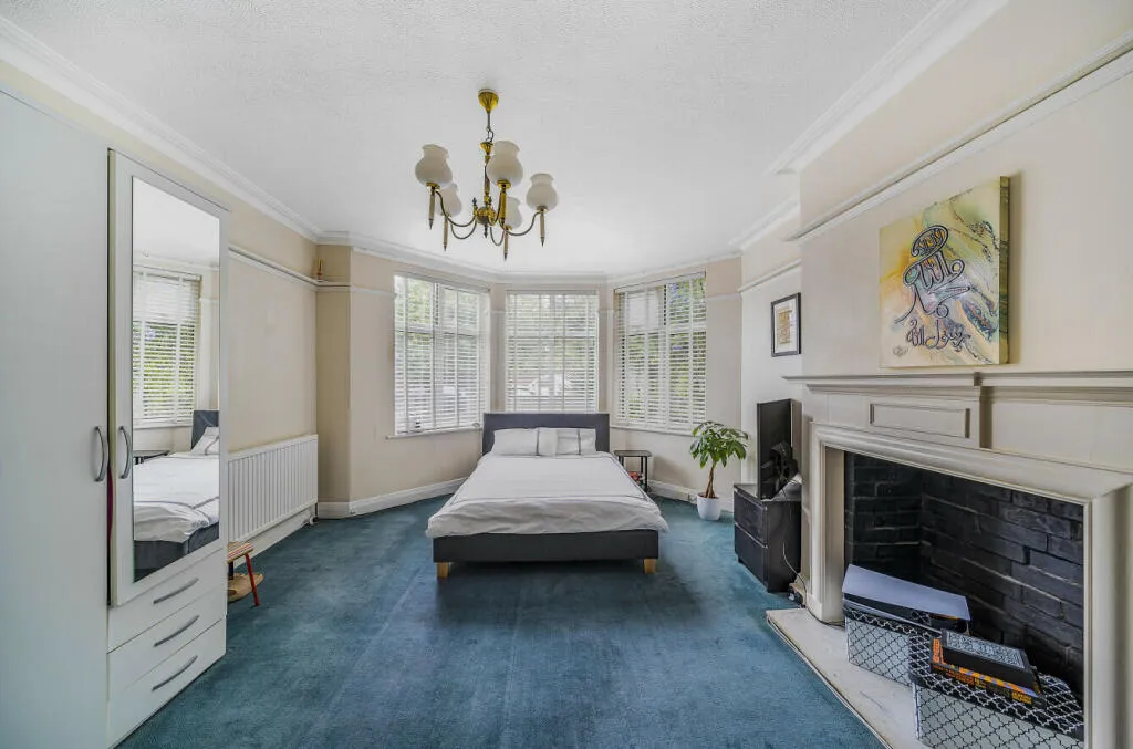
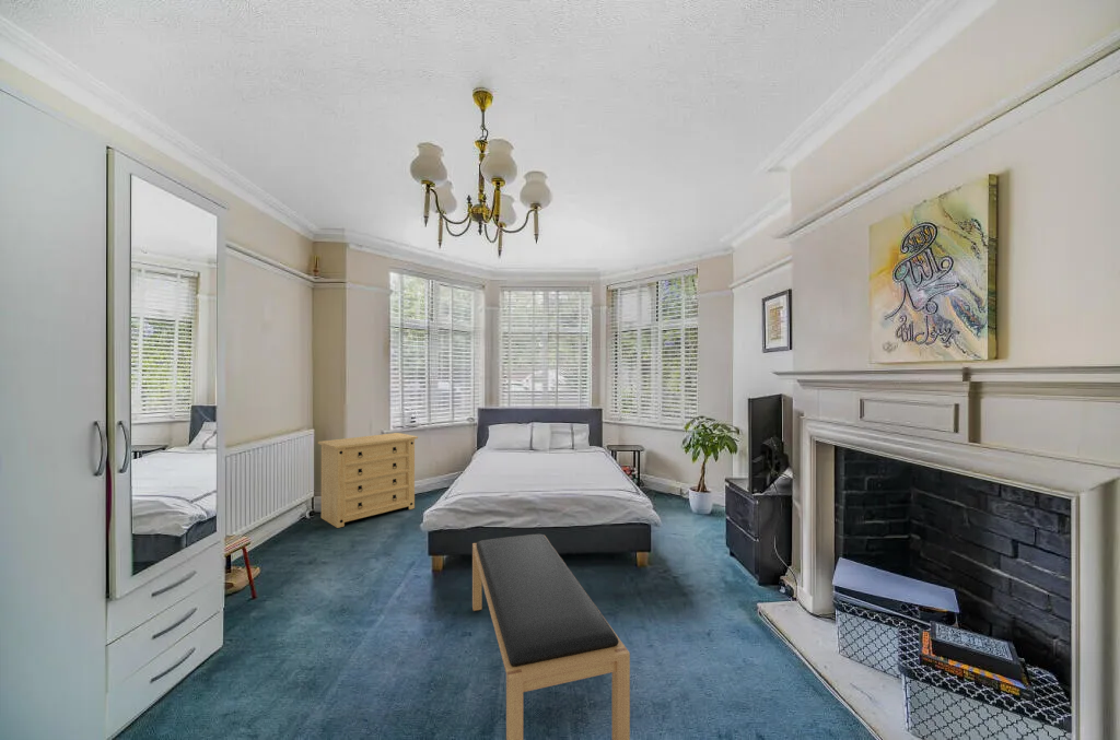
+ dresser (370, 475)
+ bench (532, 619)
